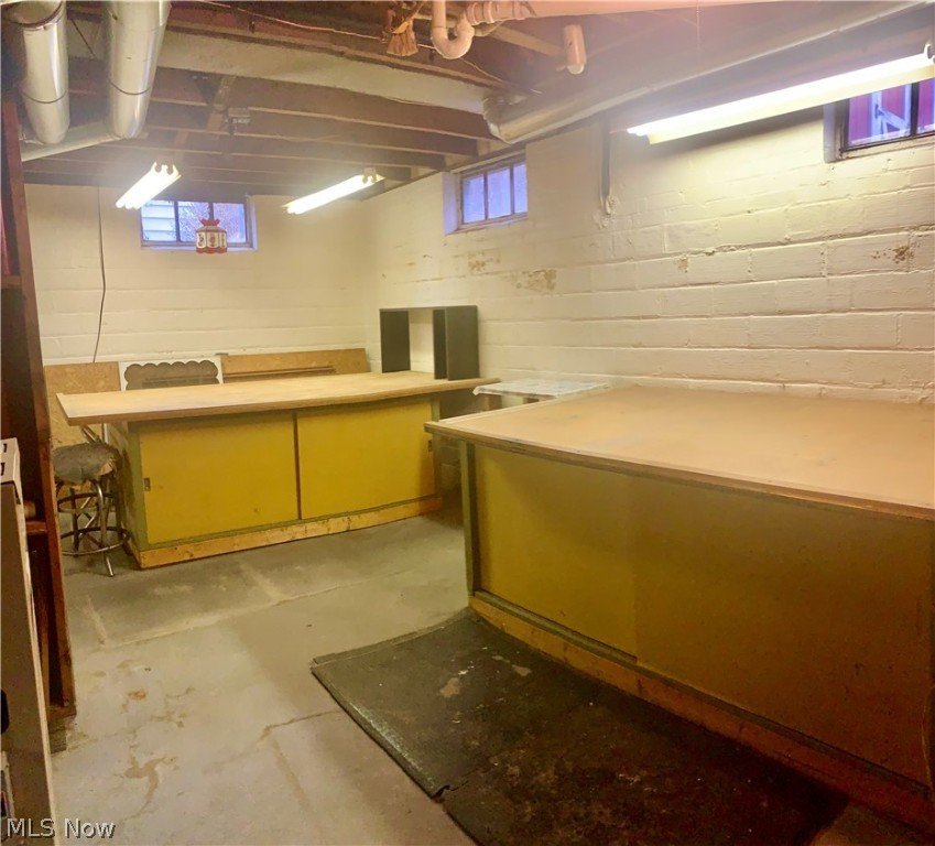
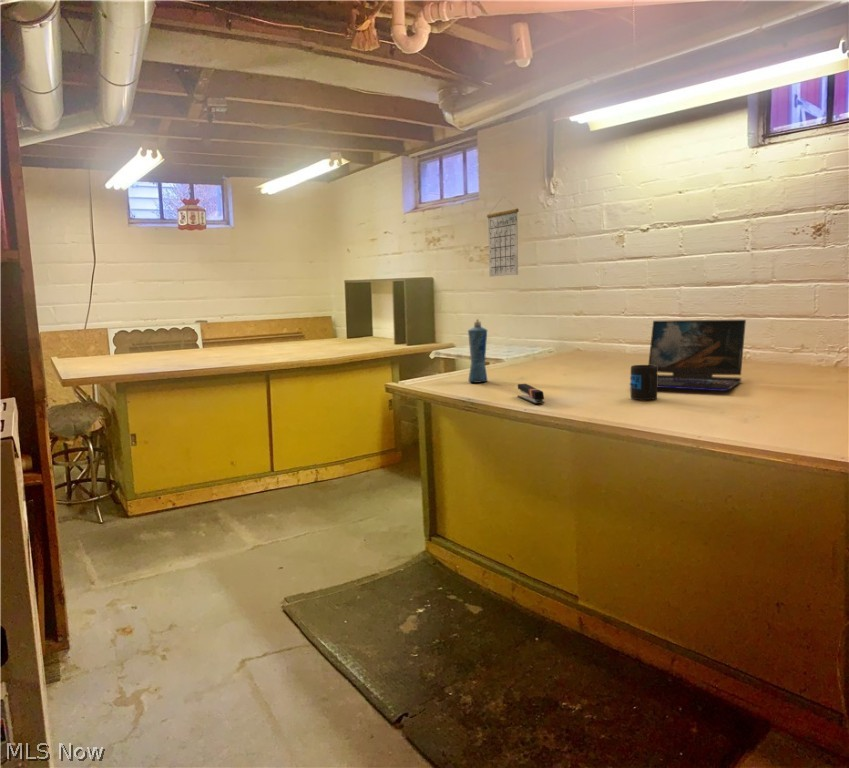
+ laptop (688, 353)
+ mug (645, 382)
+ squeeze bottle (477, 350)
+ stapler (530, 393)
+ calendar (502, 236)
